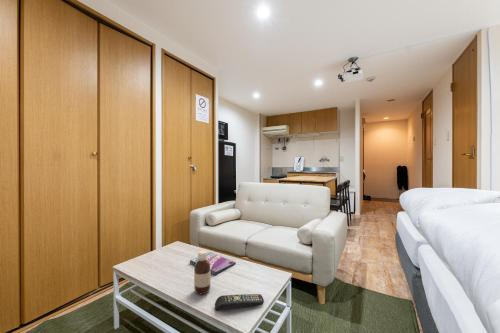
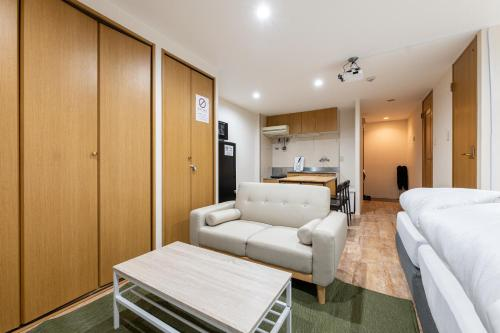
- video game case (212, 262)
- remote control (239, 301)
- bottle (202, 271)
